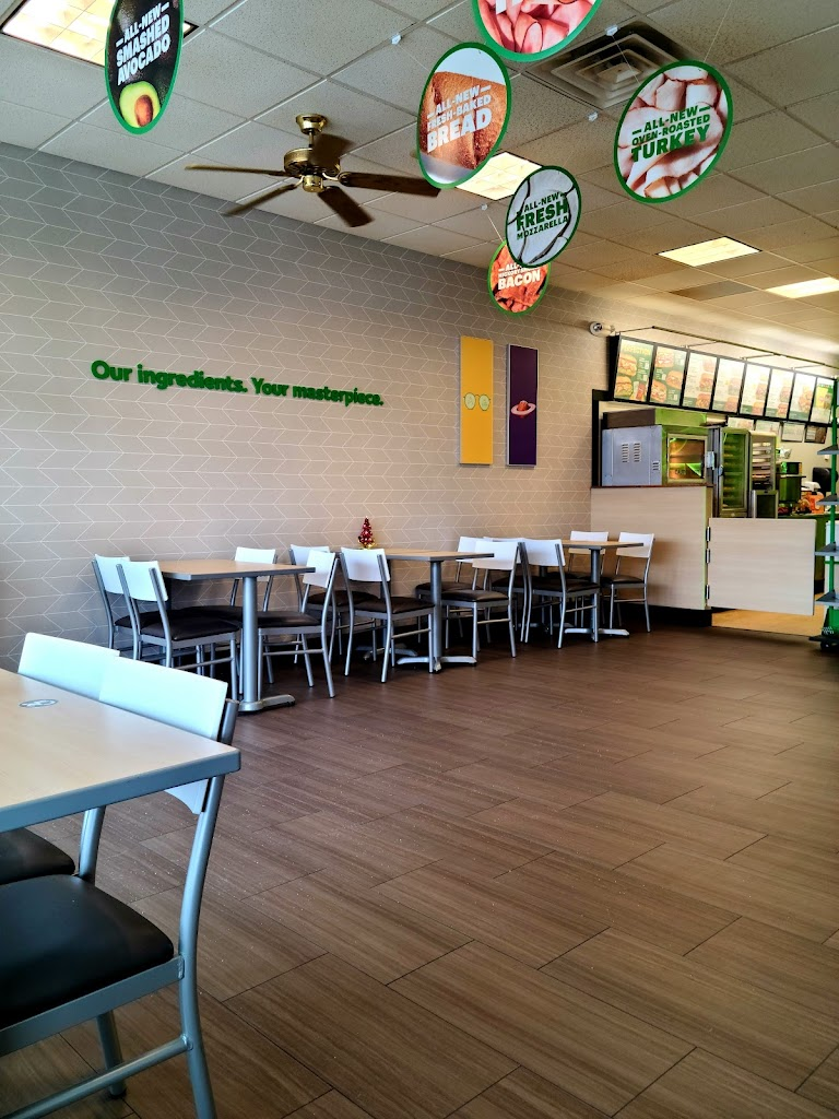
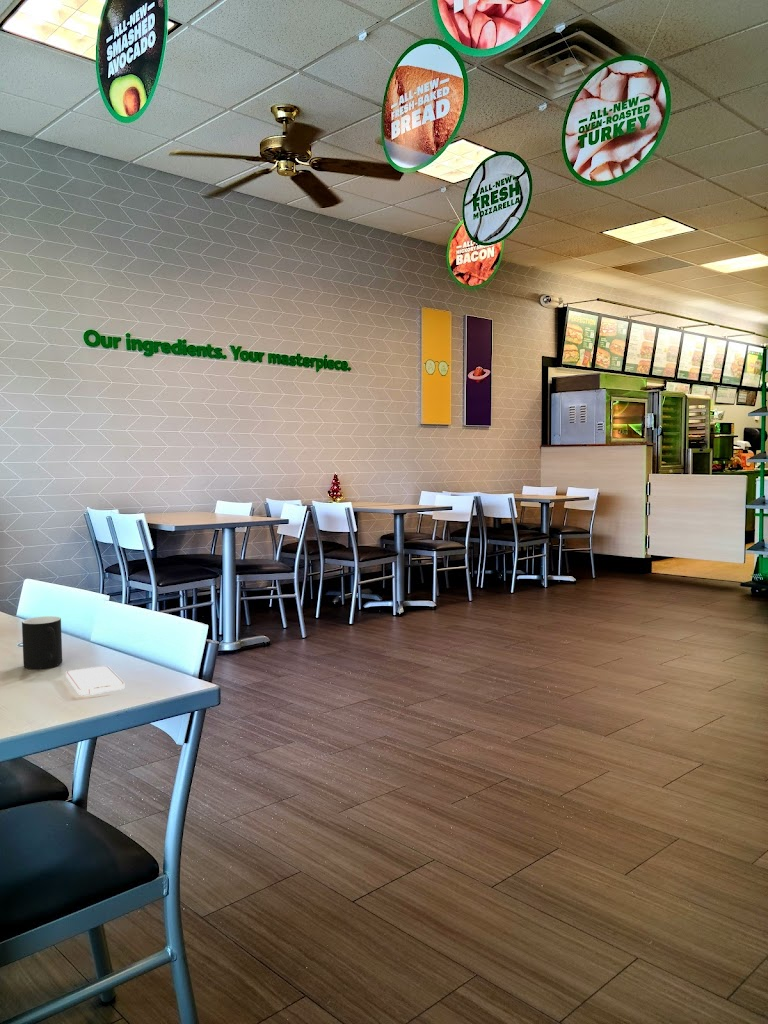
+ cup (44, 643)
+ smartphone (94, 679)
